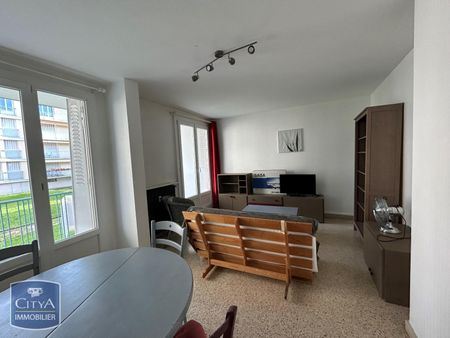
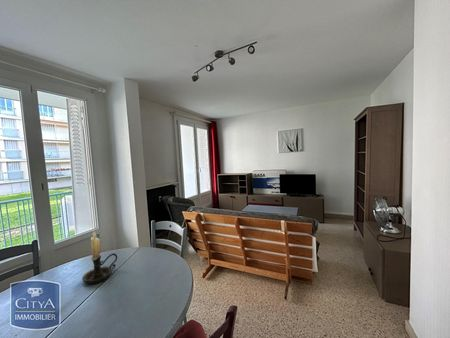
+ candle holder (100, 251)
